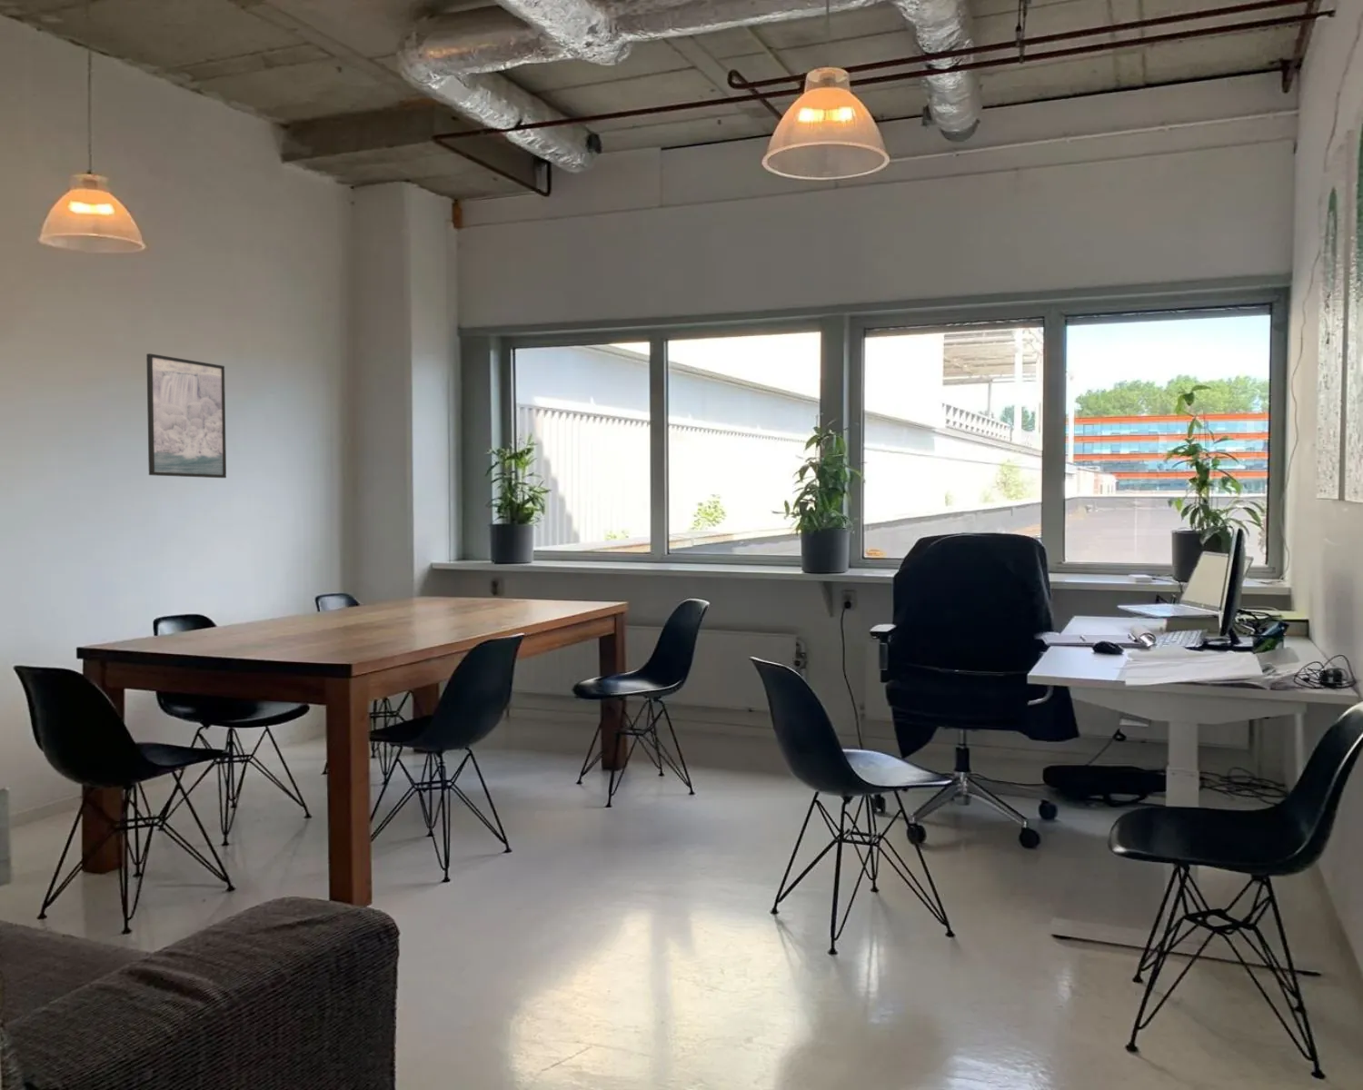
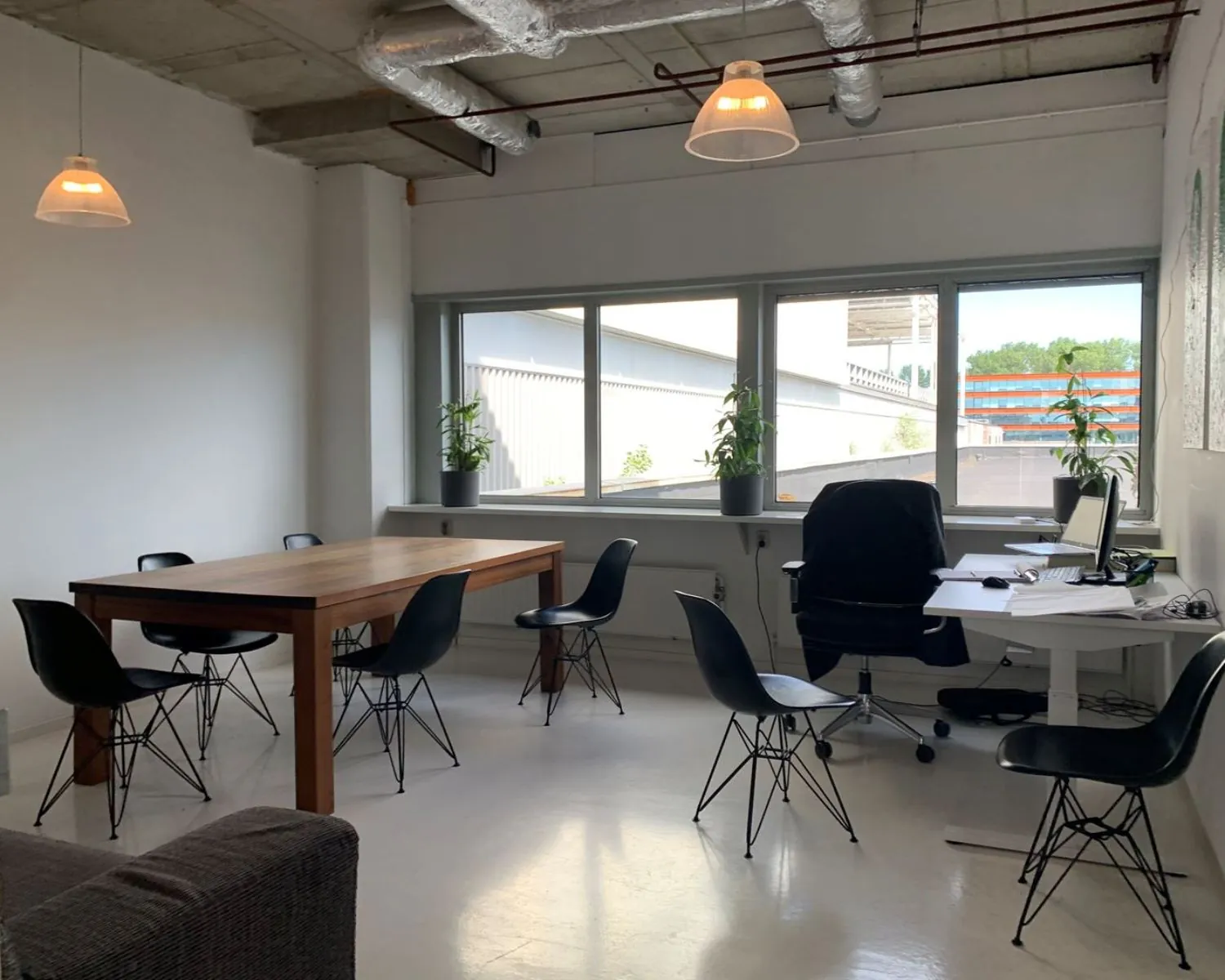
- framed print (188, 418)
